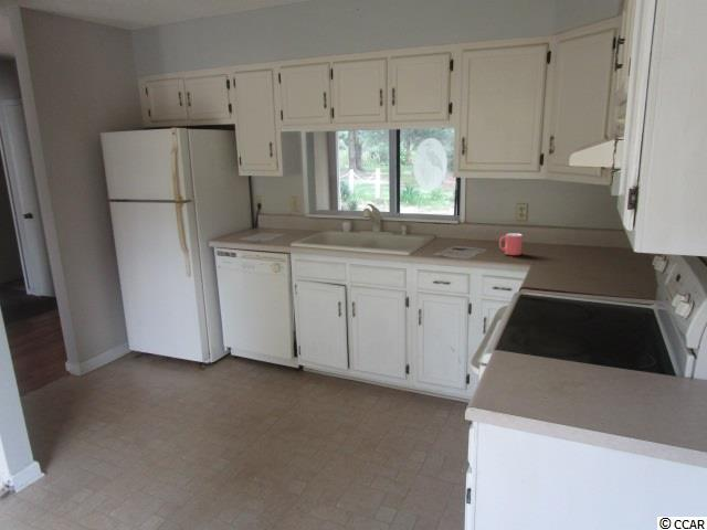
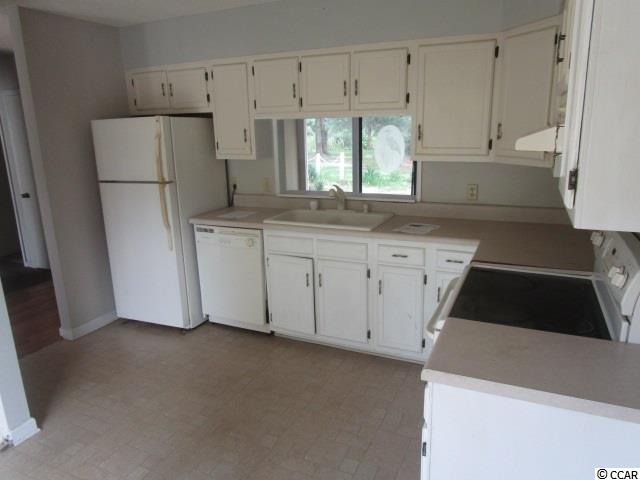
- mug (509, 244)
